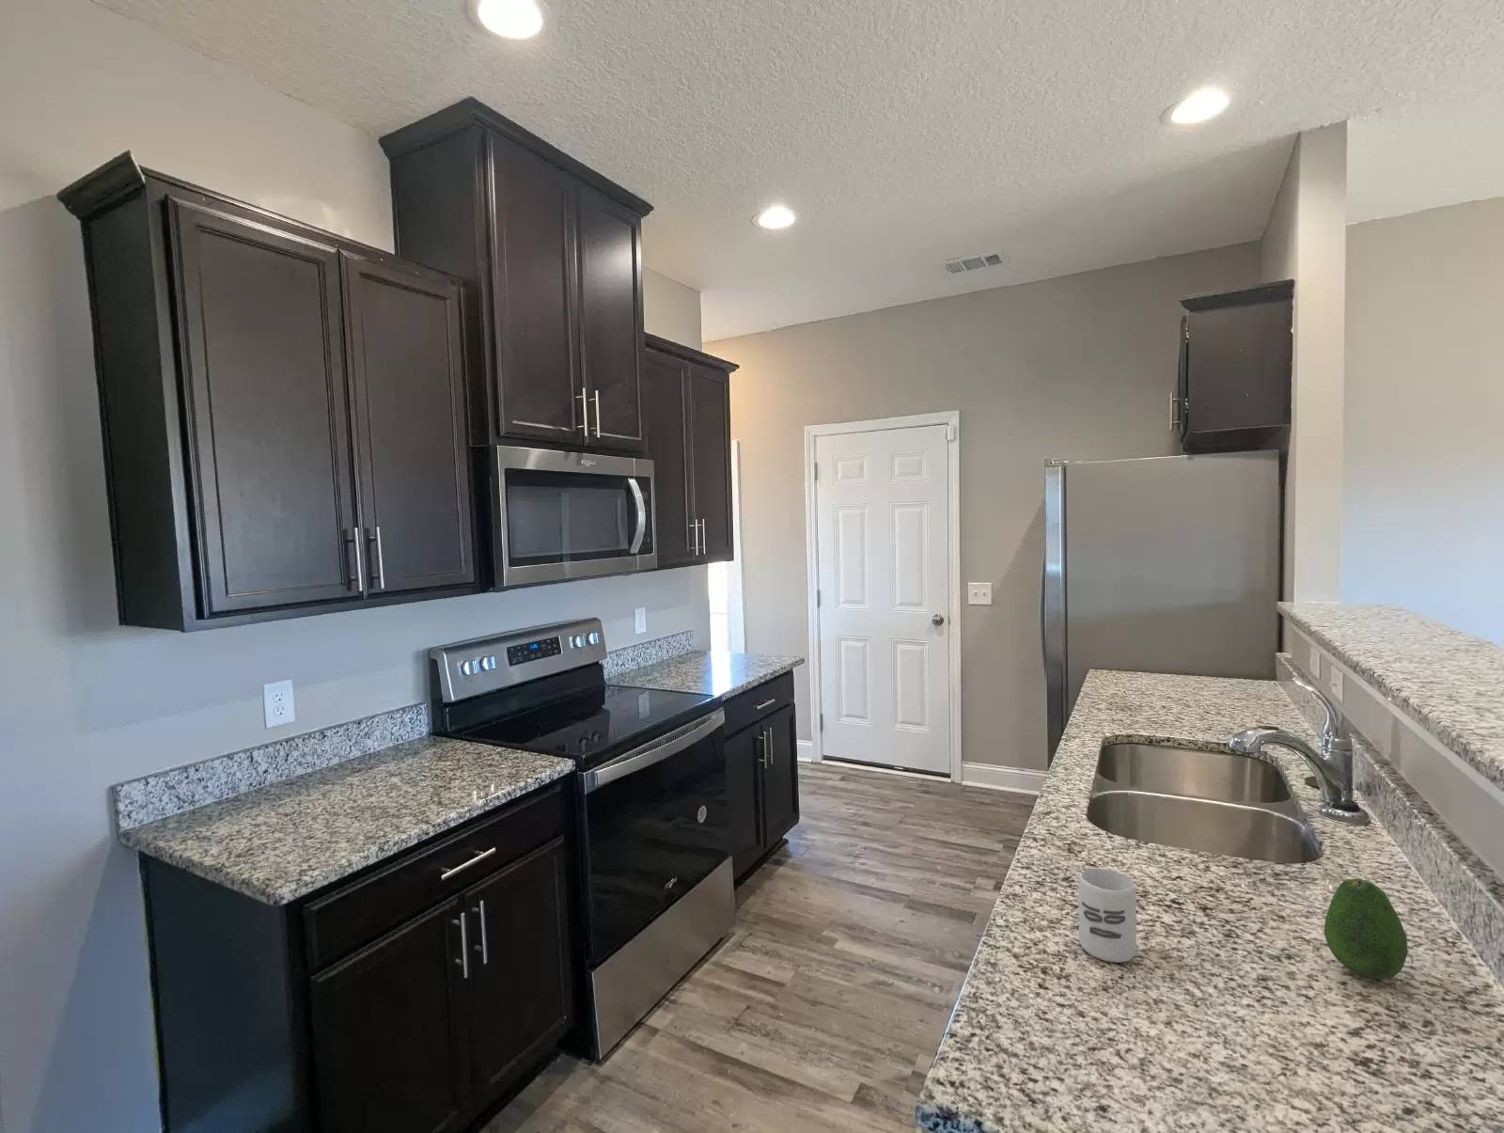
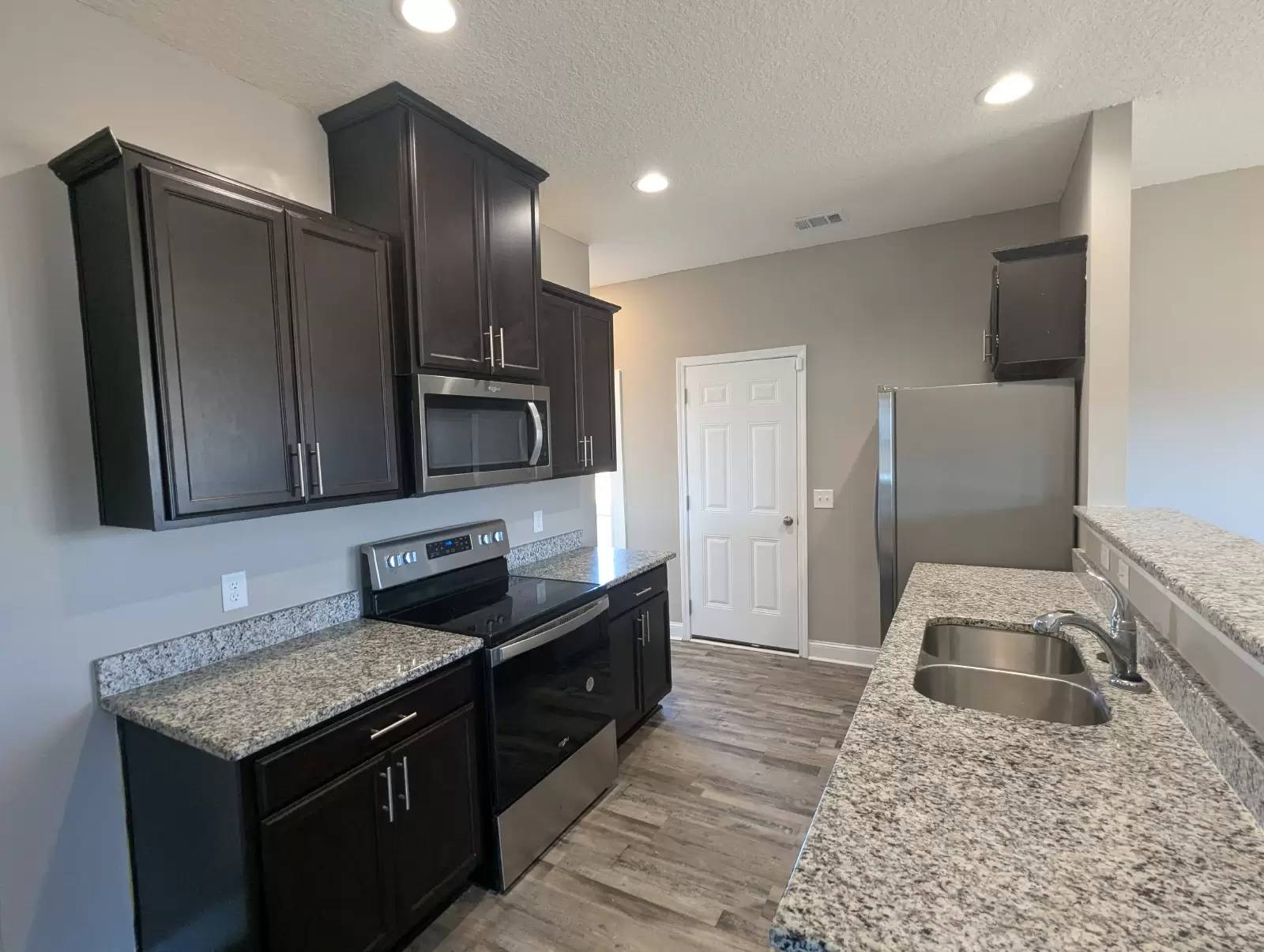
- cup (1107, 915)
- fruit (1365, 928)
